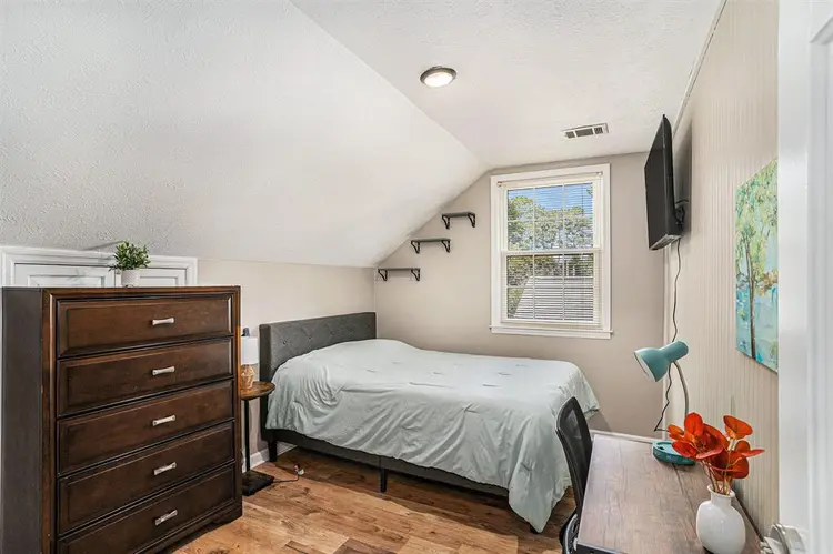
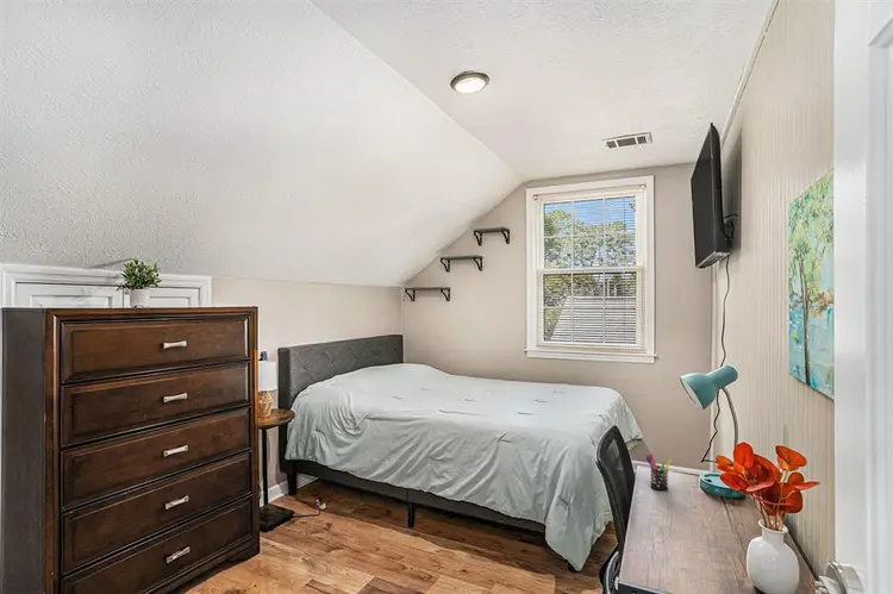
+ pen holder (658, 471)
